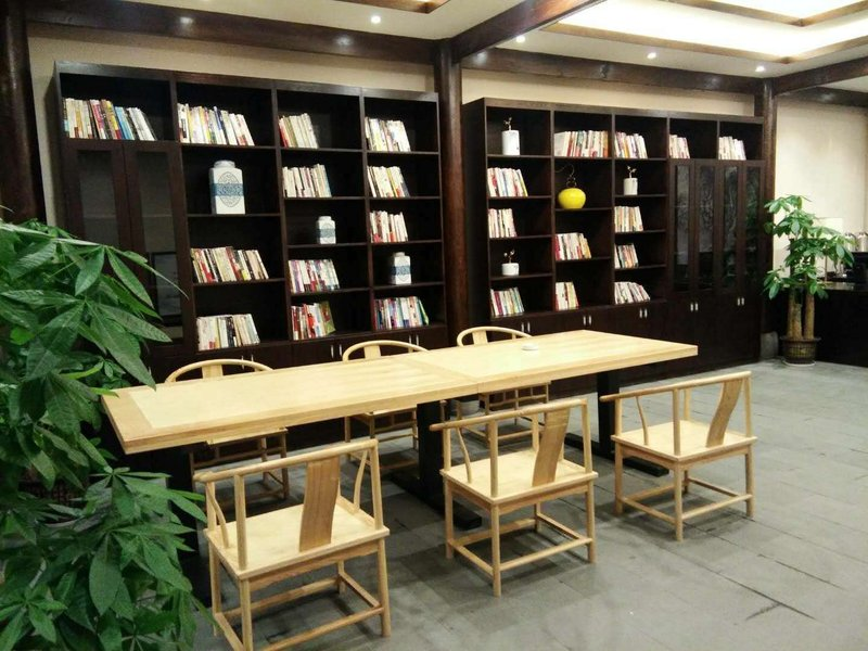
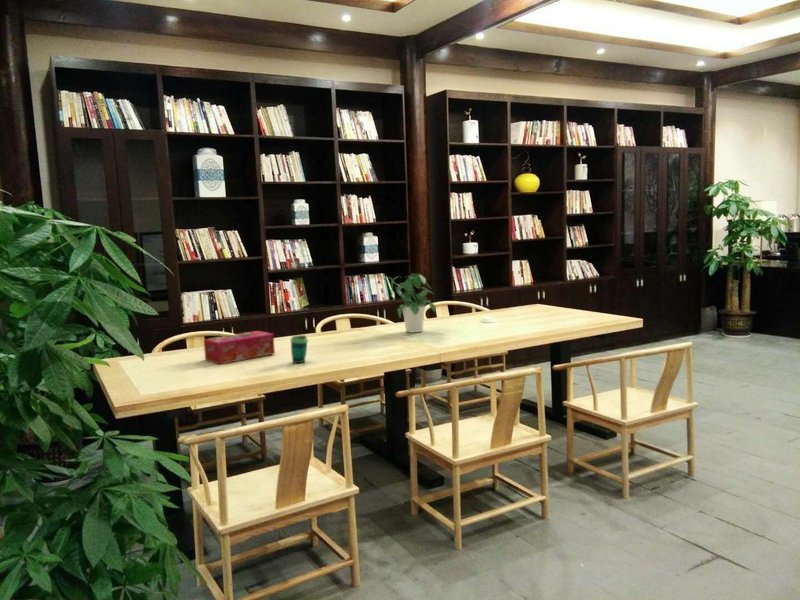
+ potted plant (413, 302)
+ cup (299, 349)
+ tissue box (239, 346)
